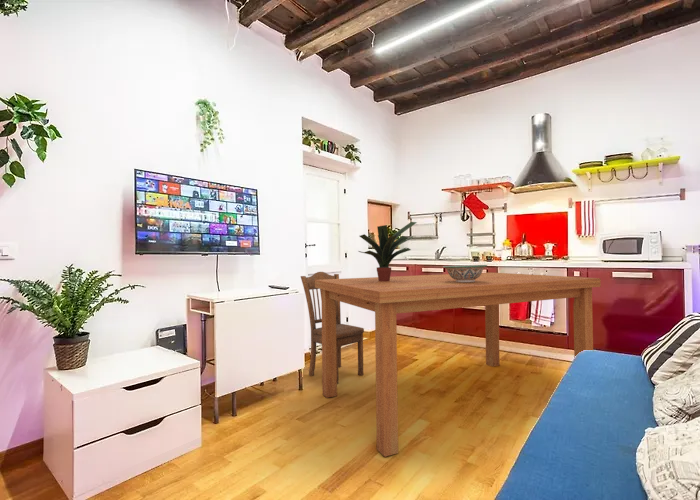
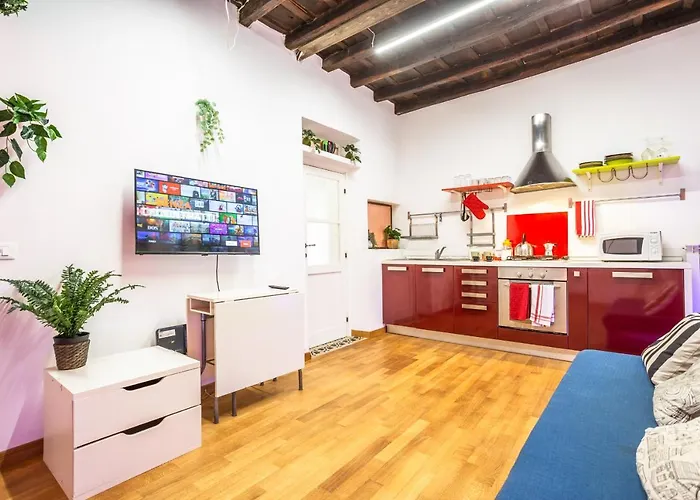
- decorative bowl (464, 273)
- dining chair (336, 323)
- dining table (452, 308)
- potted plant (388, 250)
